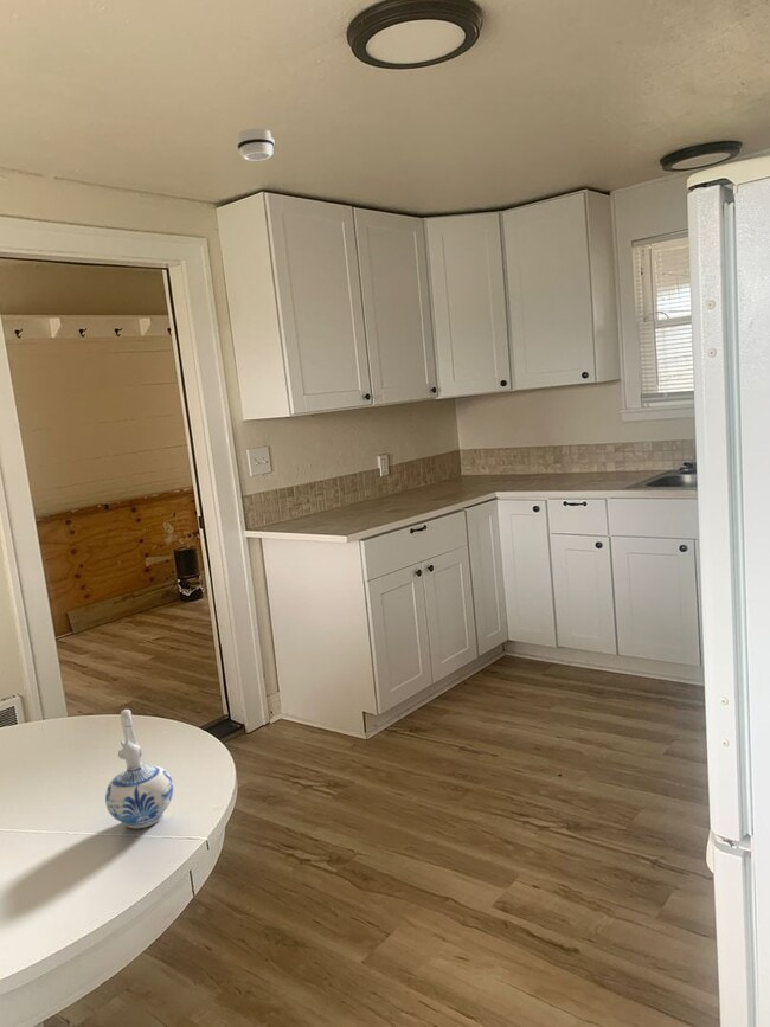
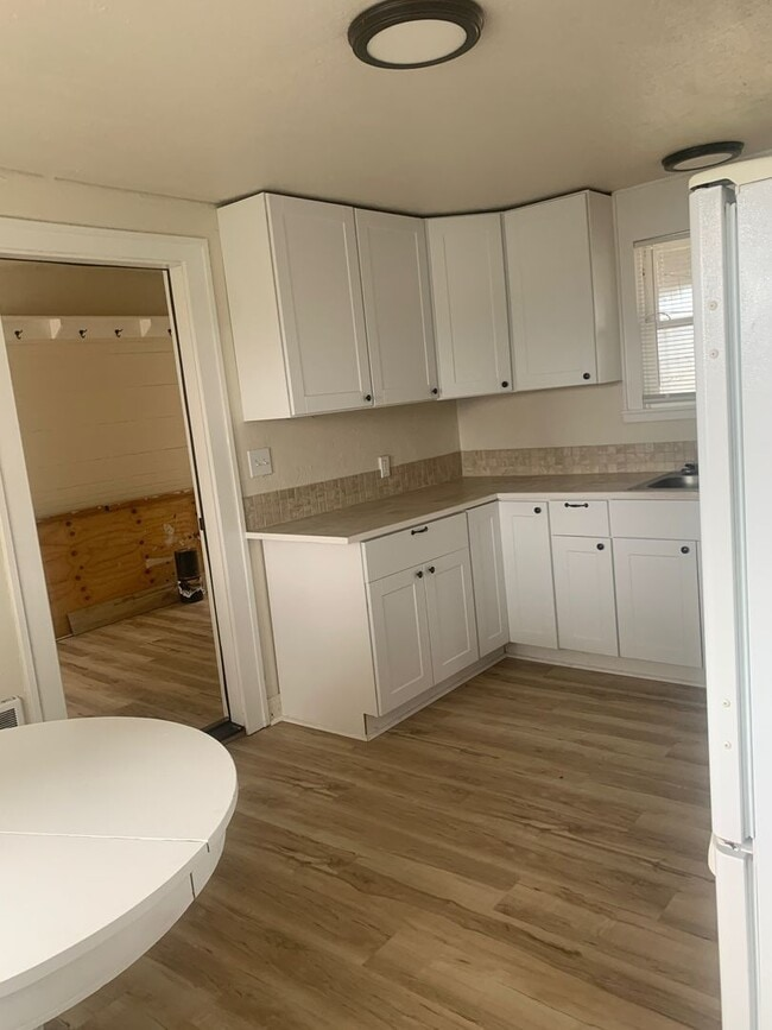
- smoke detector (256, 145)
- ceramic pitcher (135, 768)
